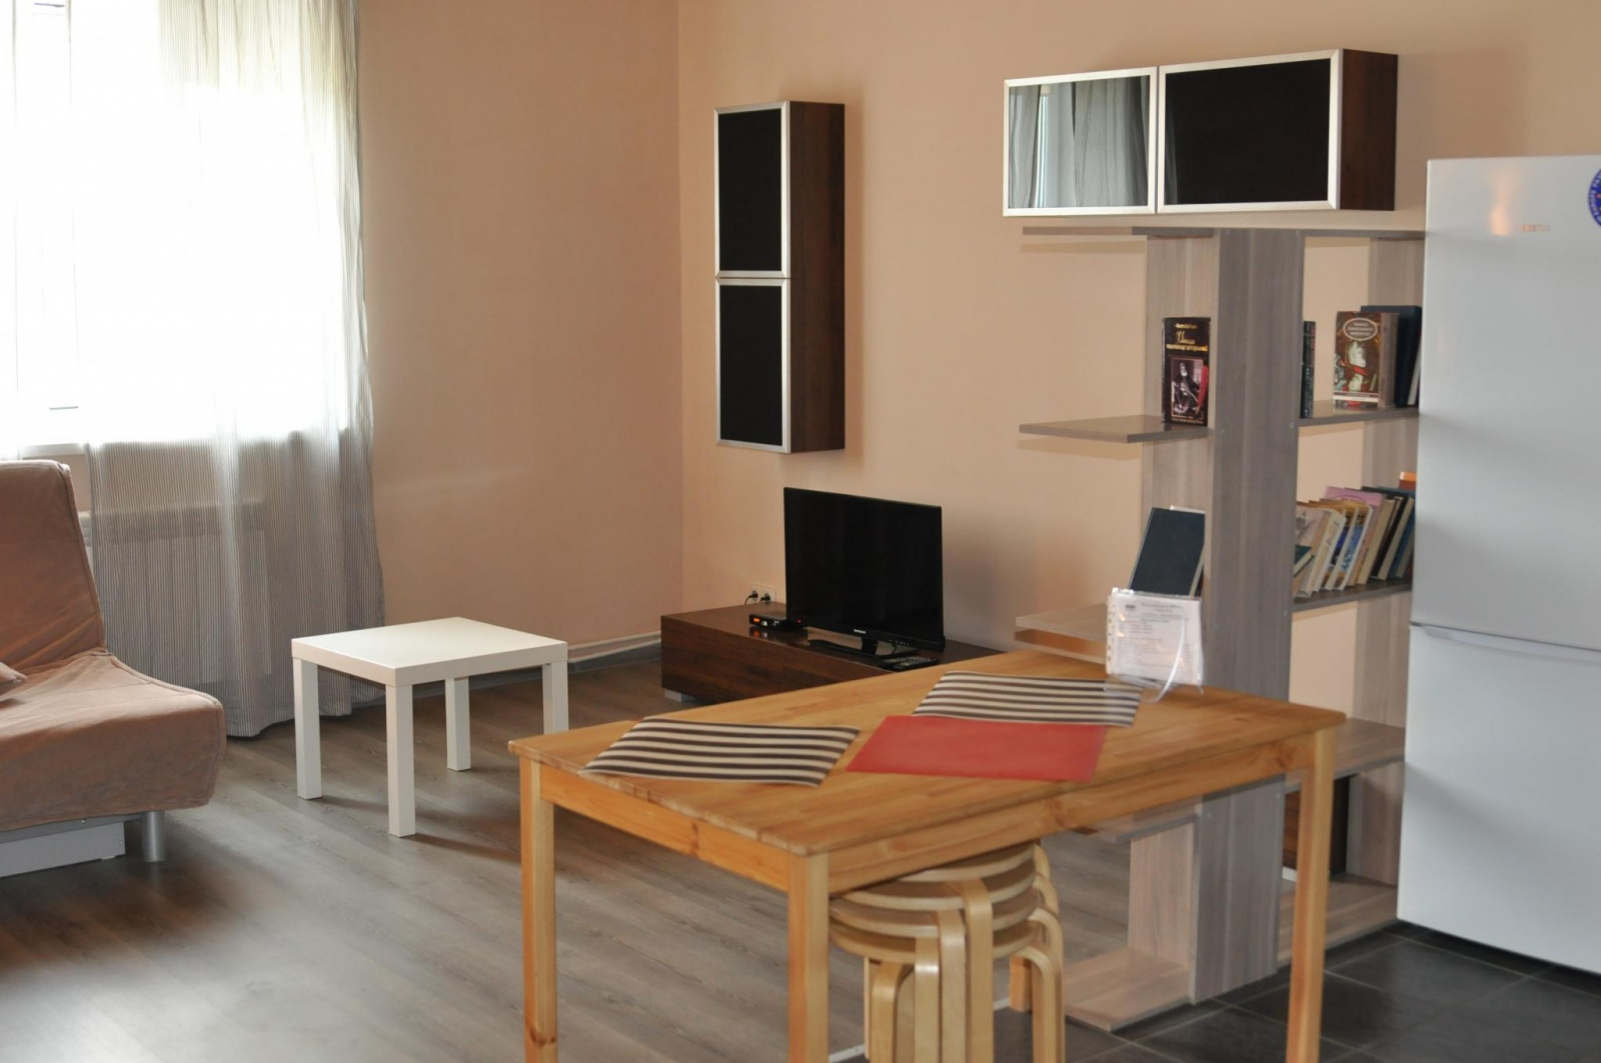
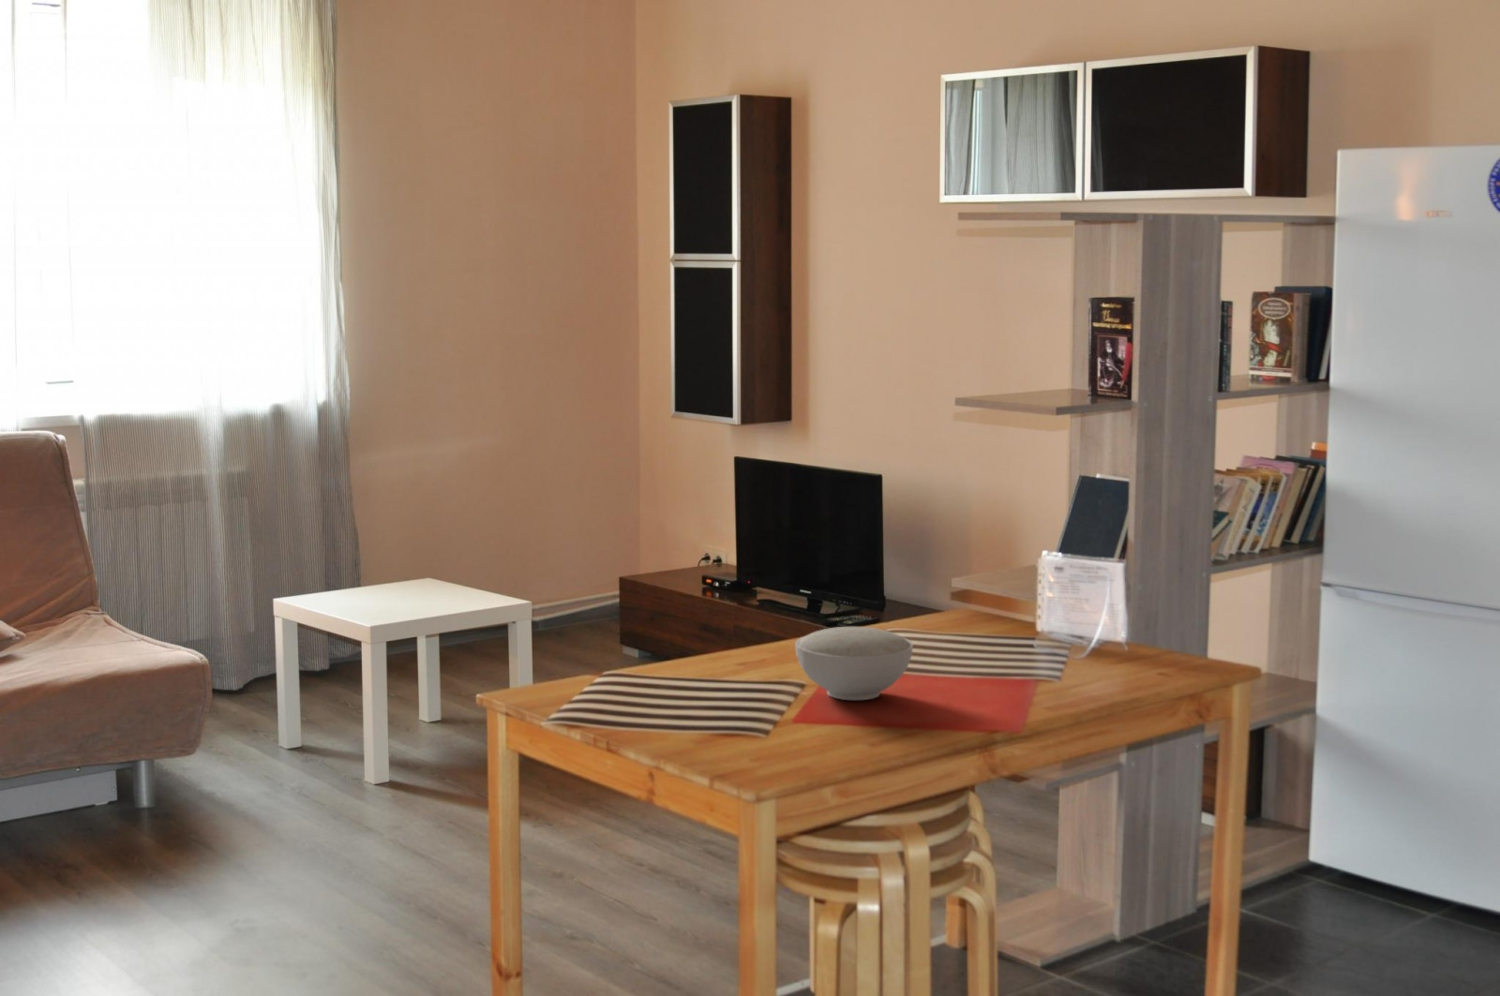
+ bowl (853, 661)
